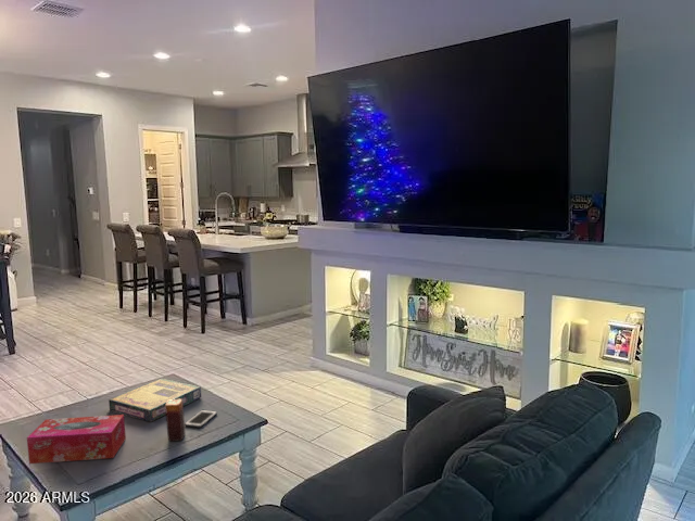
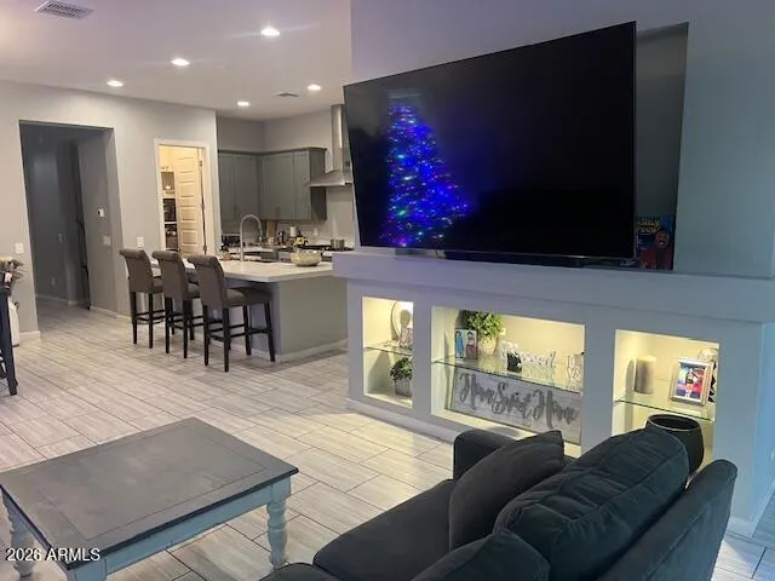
- candle (175, 419)
- video game box (156, 398)
- tissue box (78, 437)
- cell phone (201, 418)
